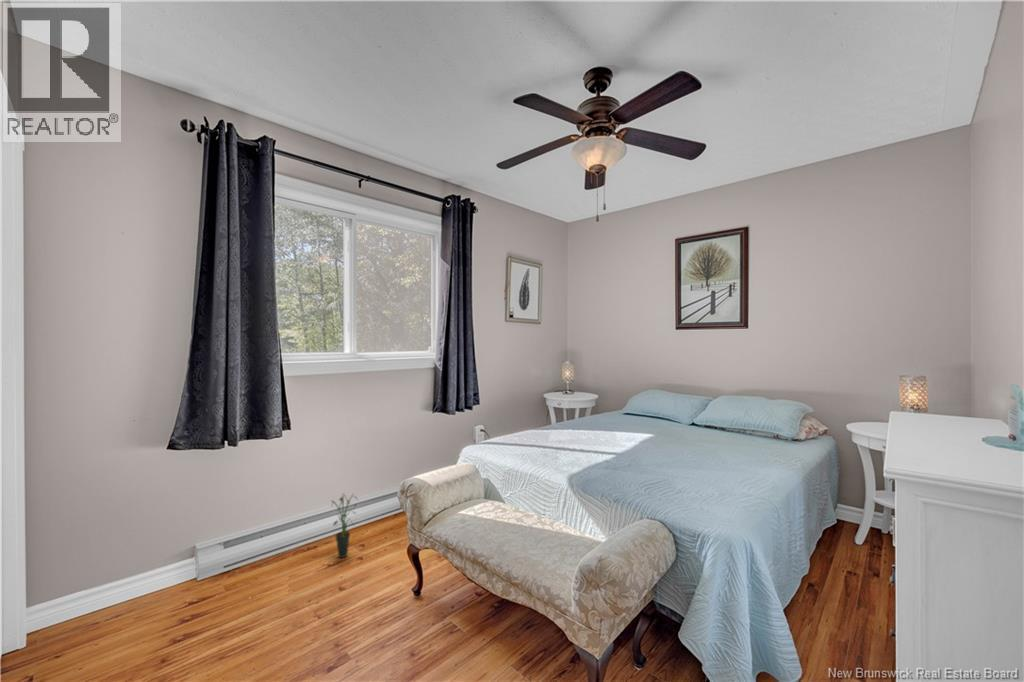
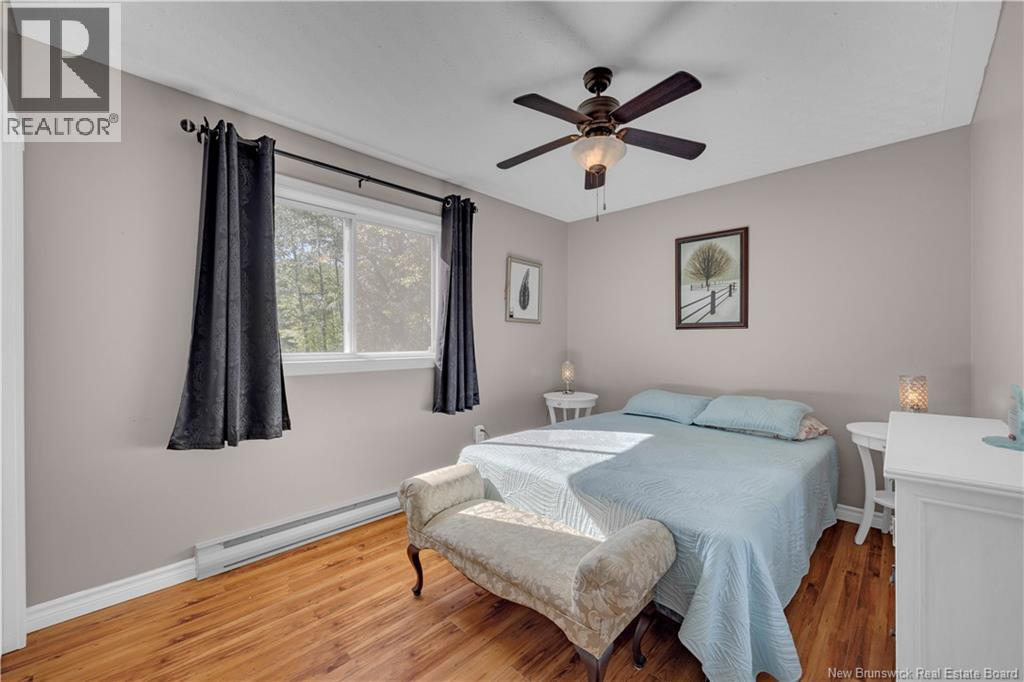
- potted plant (345, 523)
